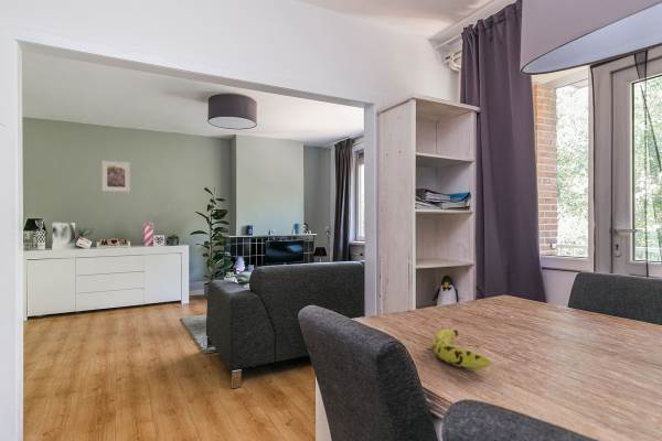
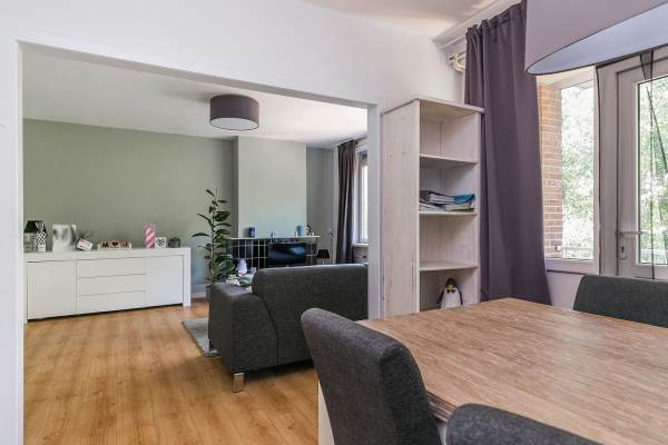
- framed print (116, 176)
- fruit (461, 348)
